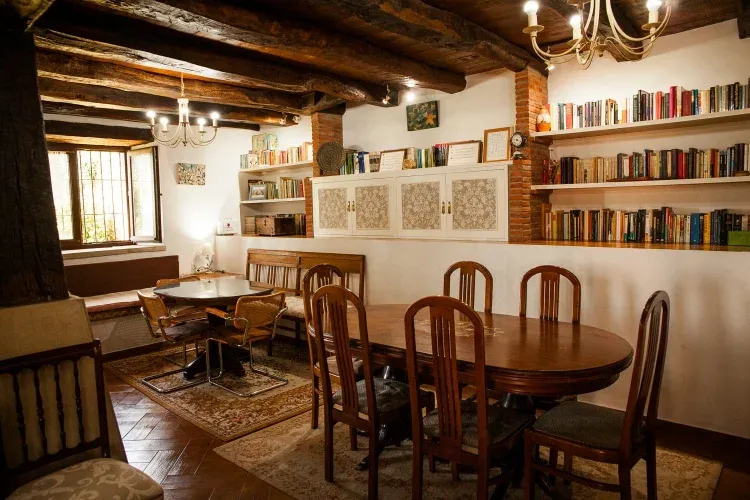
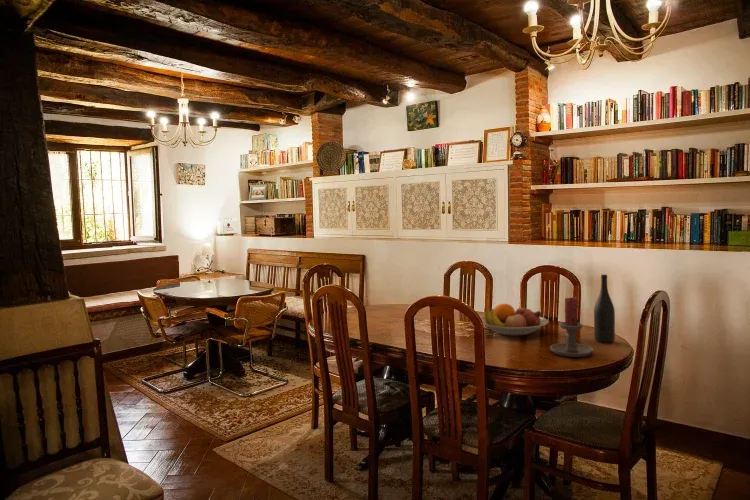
+ fruit bowl (513, 317)
+ wine bottle (604, 308)
+ candle holder (570, 323)
